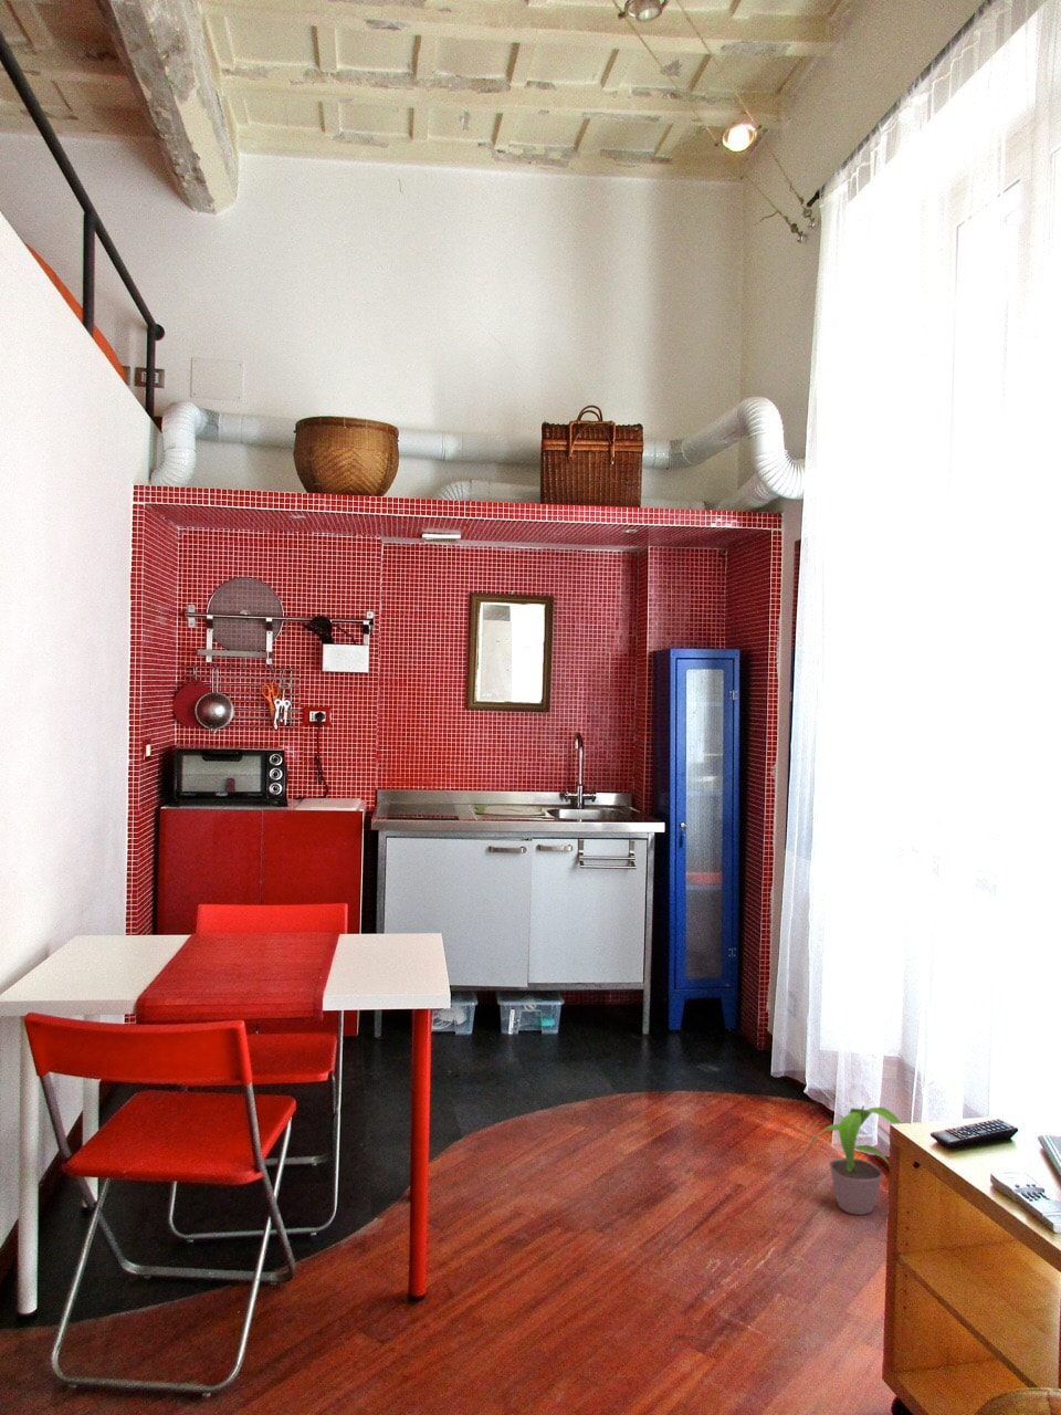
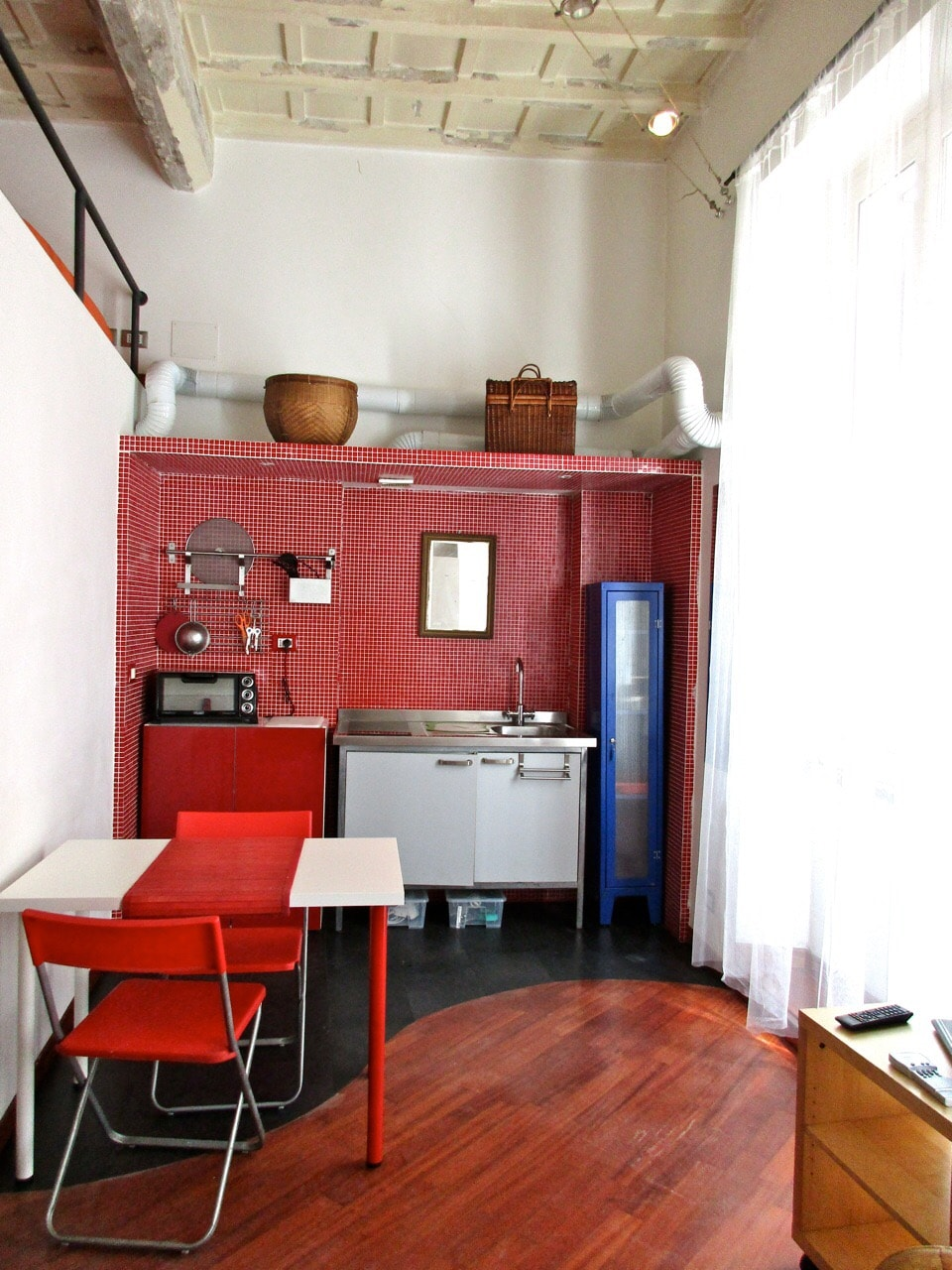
- potted plant (857, 1159)
